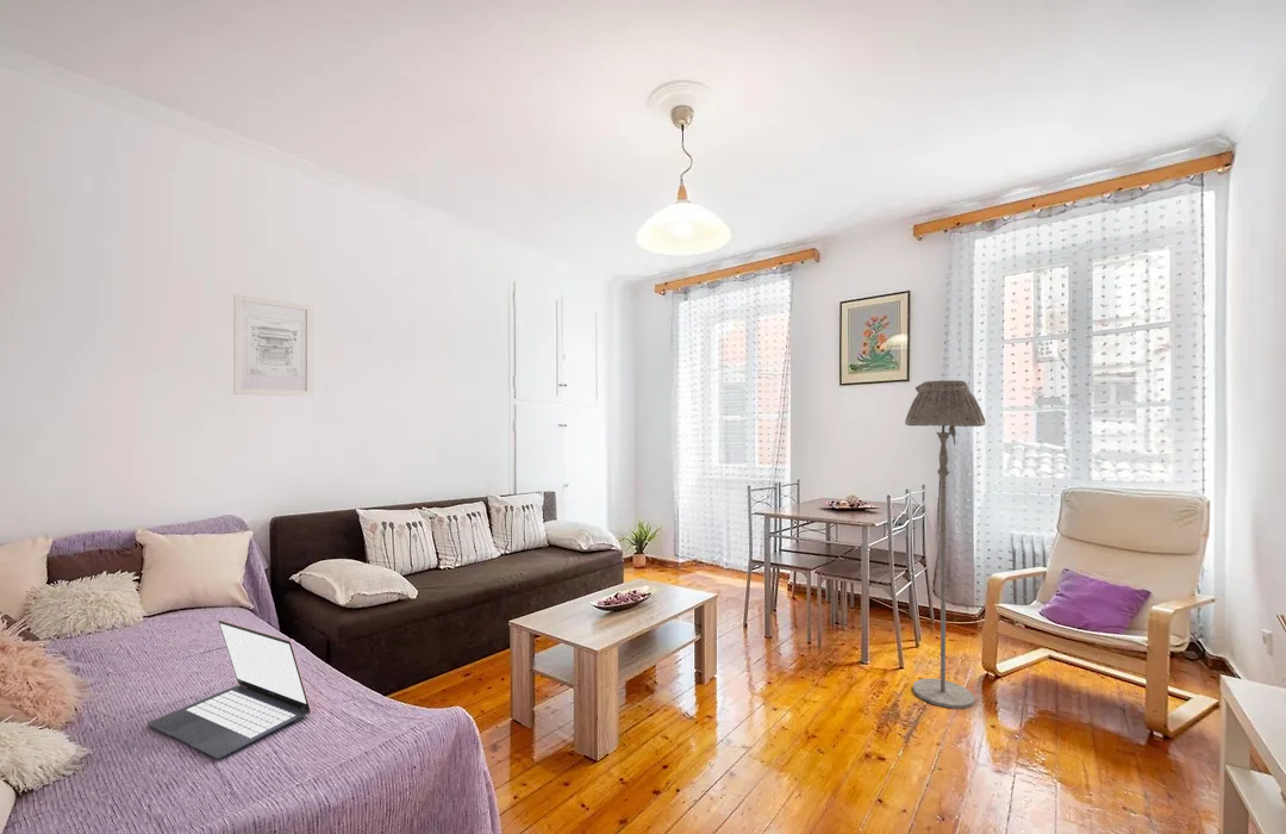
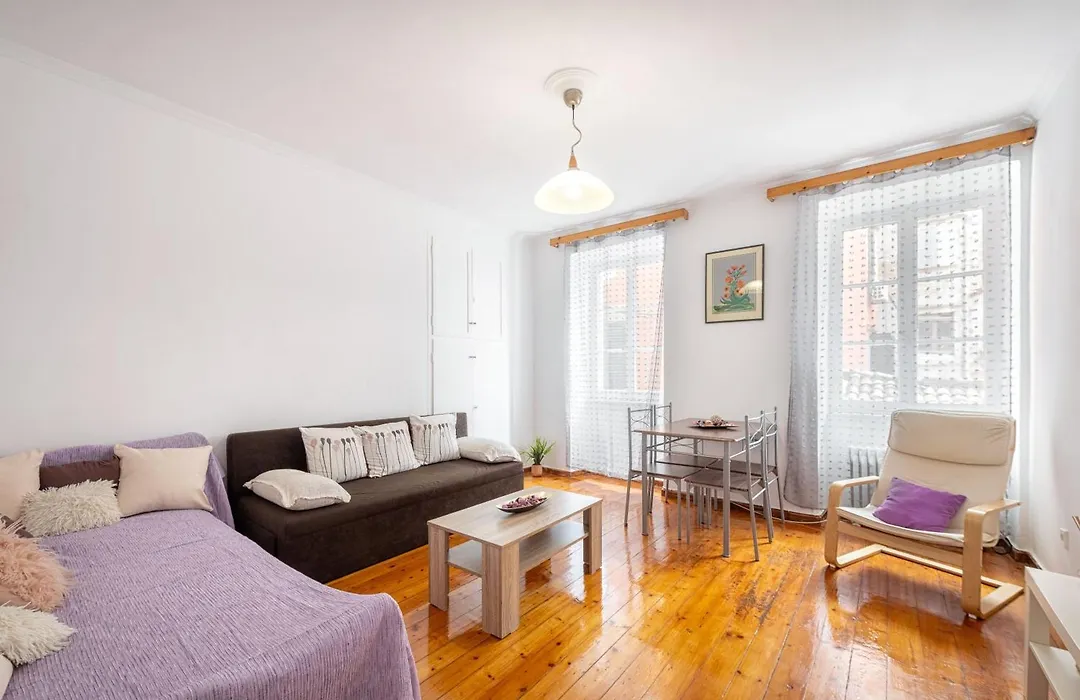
- floor lamp (943, 537)
- wall art (274, 347)
- laptop (236, 677)
